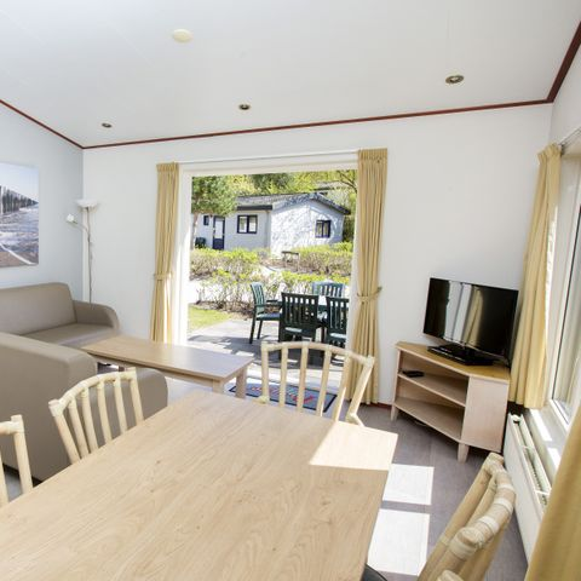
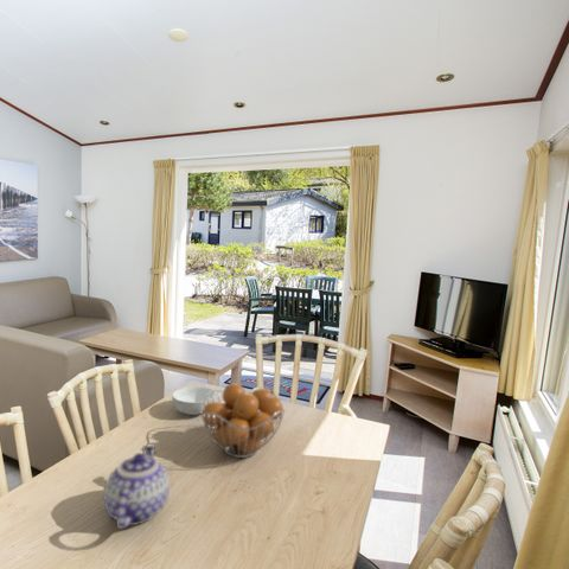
+ fruit basket (242, 418)
+ cereal bowl (193, 402)
+ teapot (138, 482)
